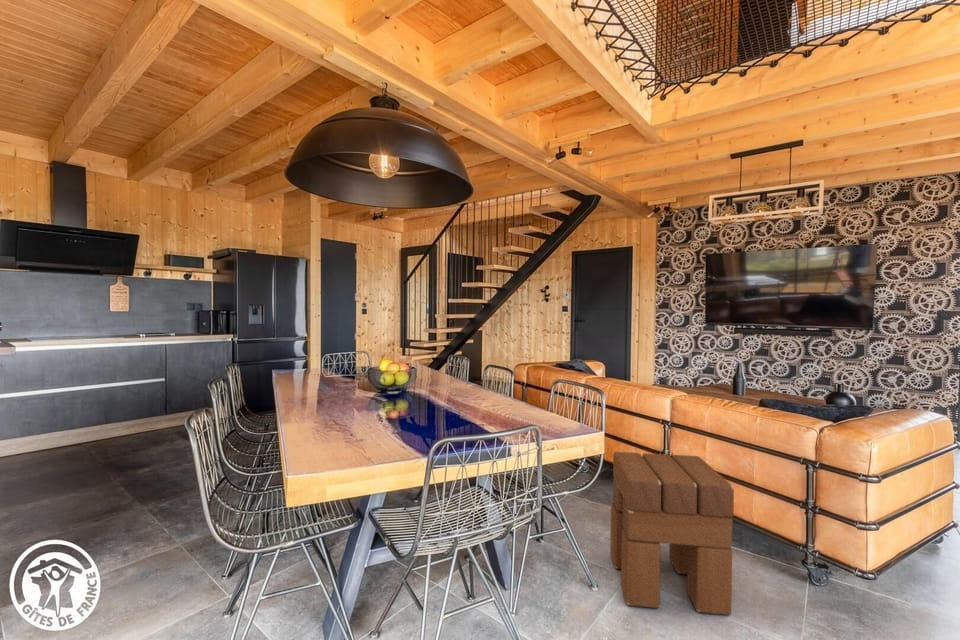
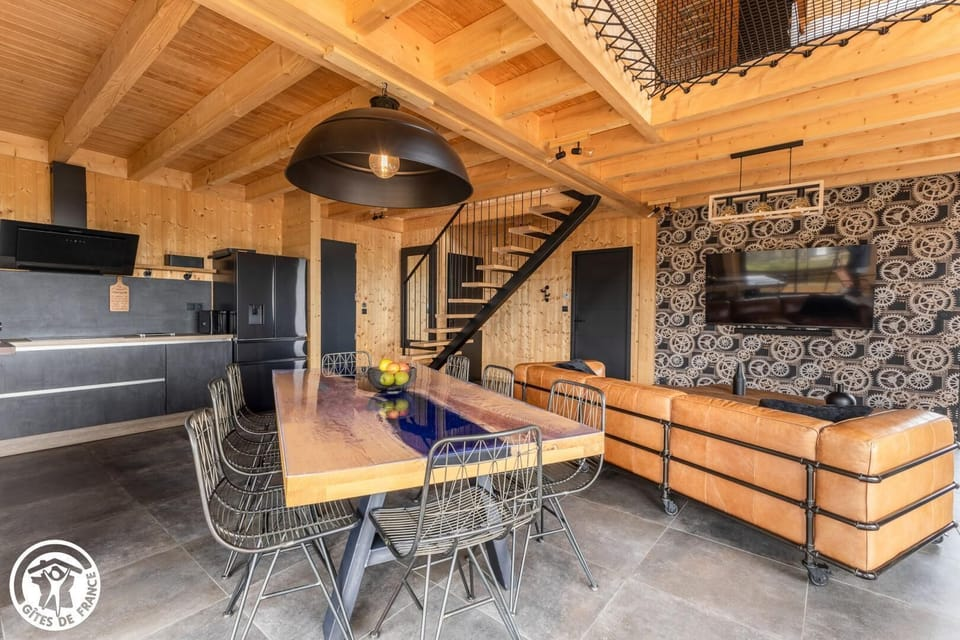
- wooden stool (665, 524)
